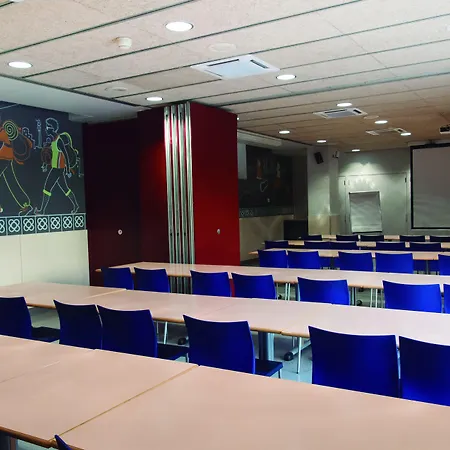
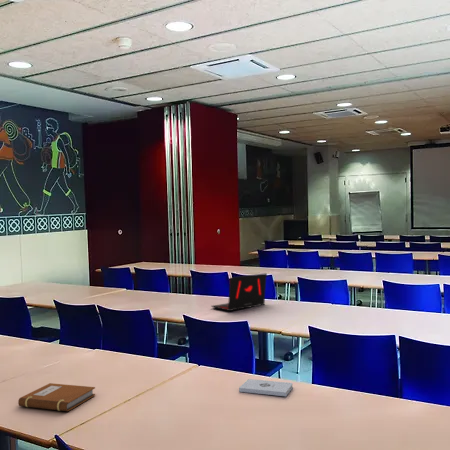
+ notepad (266, 387)
+ notebook (56, 396)
+ laptop (238, 290)
